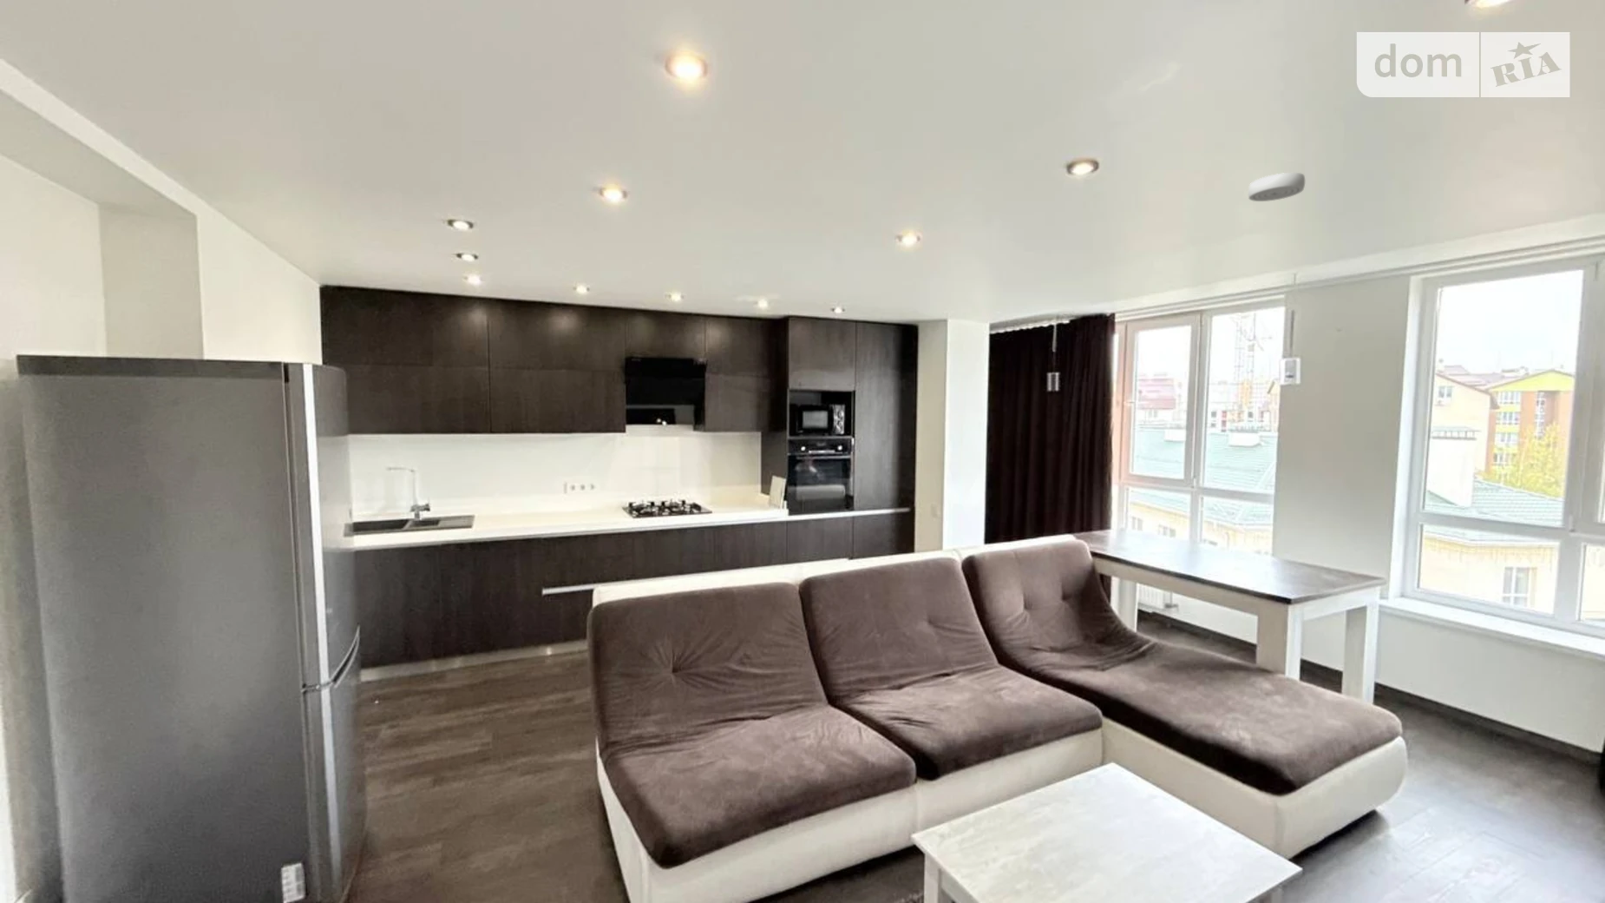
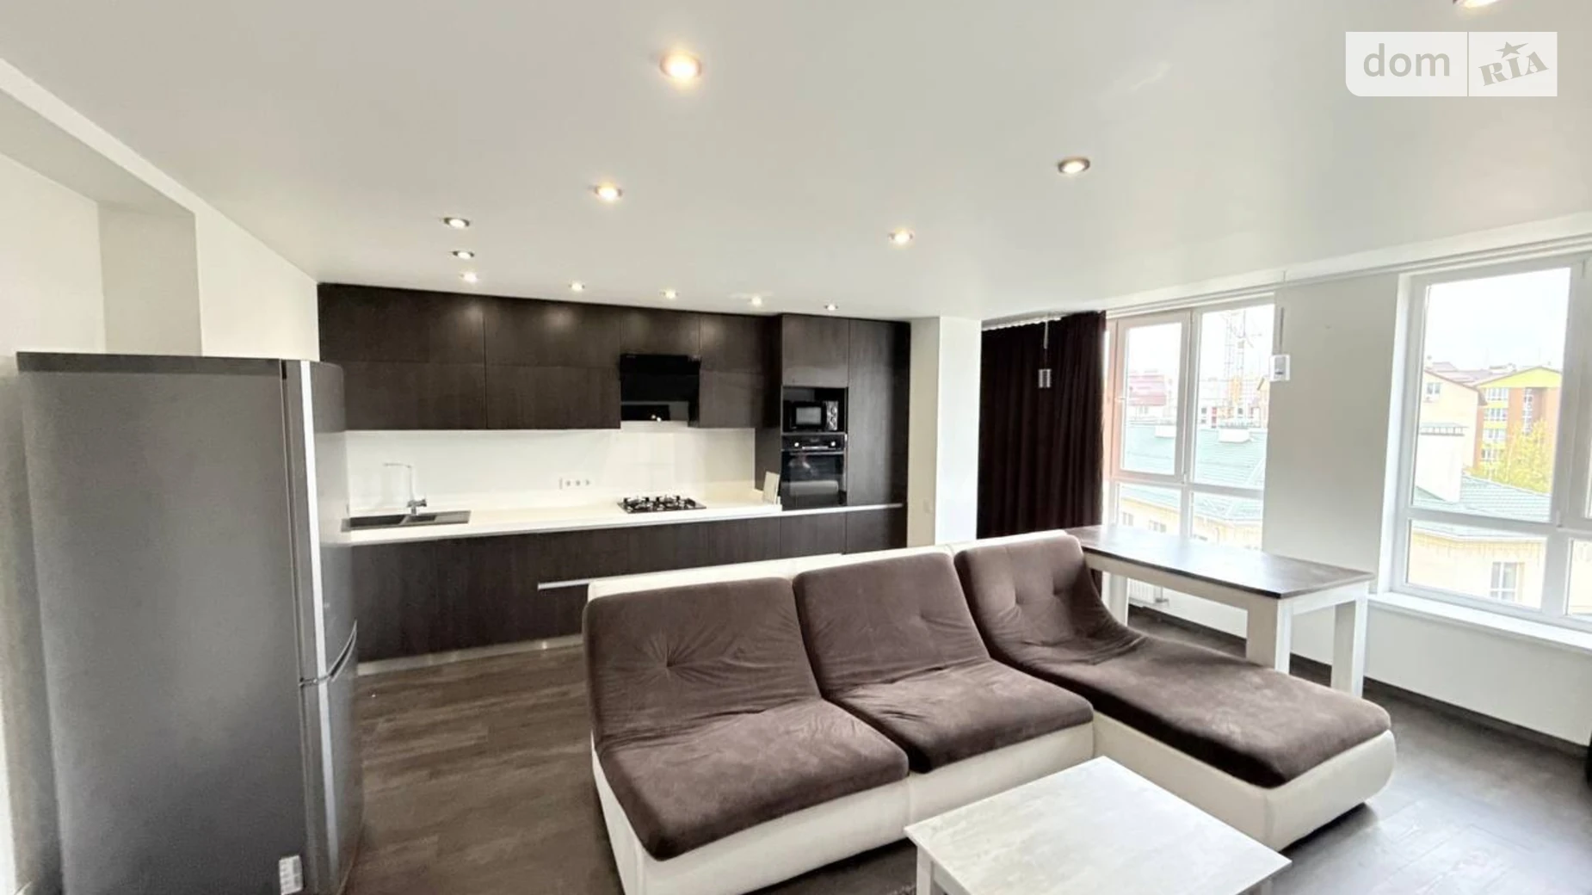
- smoke detector (1275, 186)
